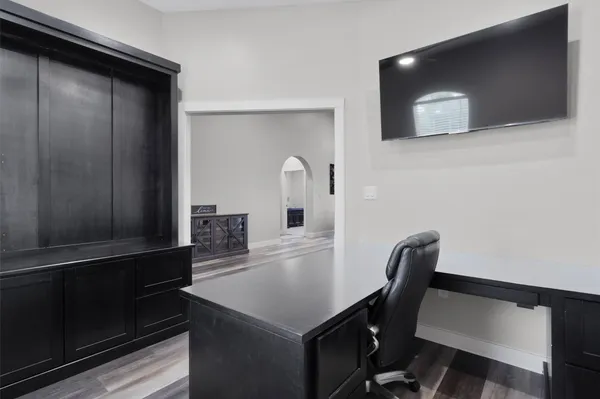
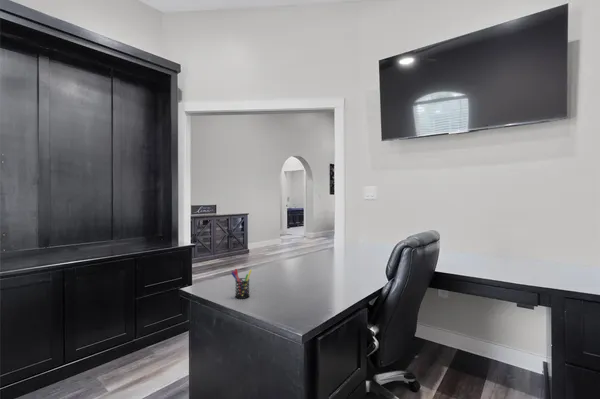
+ pen holder (242, 282)
